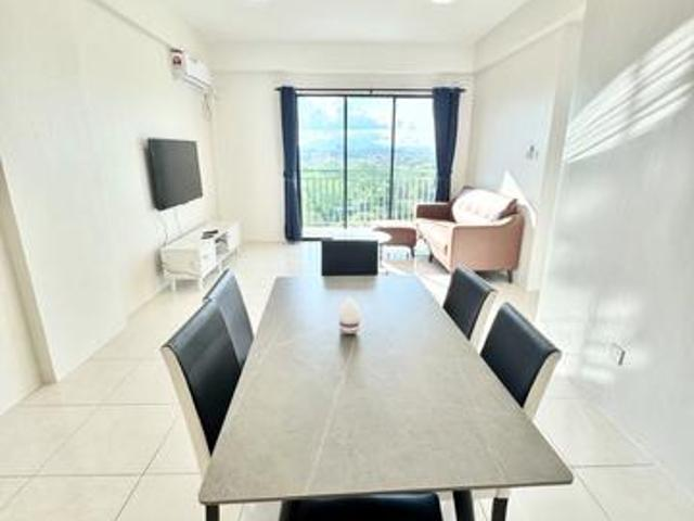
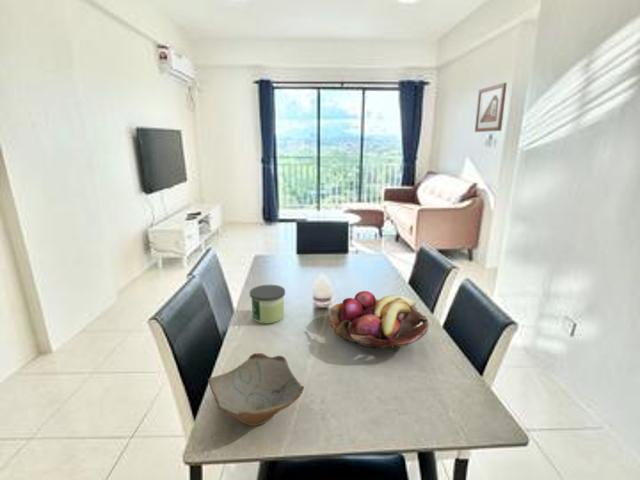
+ picture frame (489, 109)
+ bowl (259, 395)
+ fruit basket (378, 317)
+ candle (268, 304)
